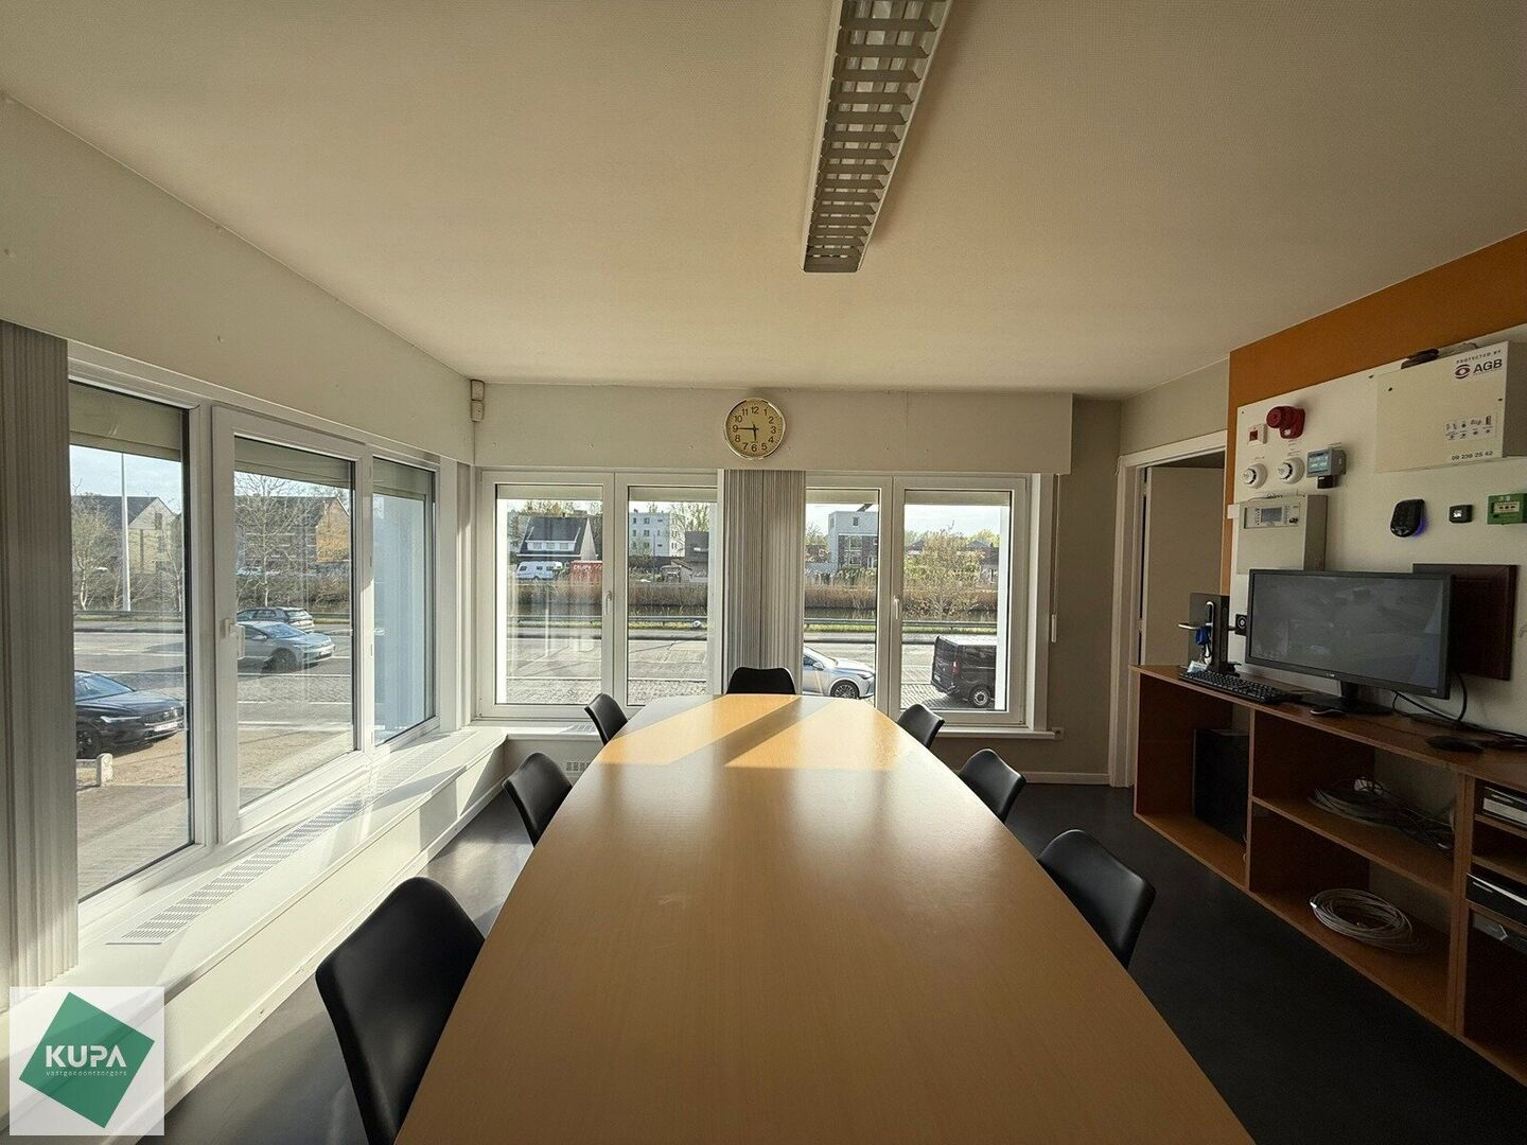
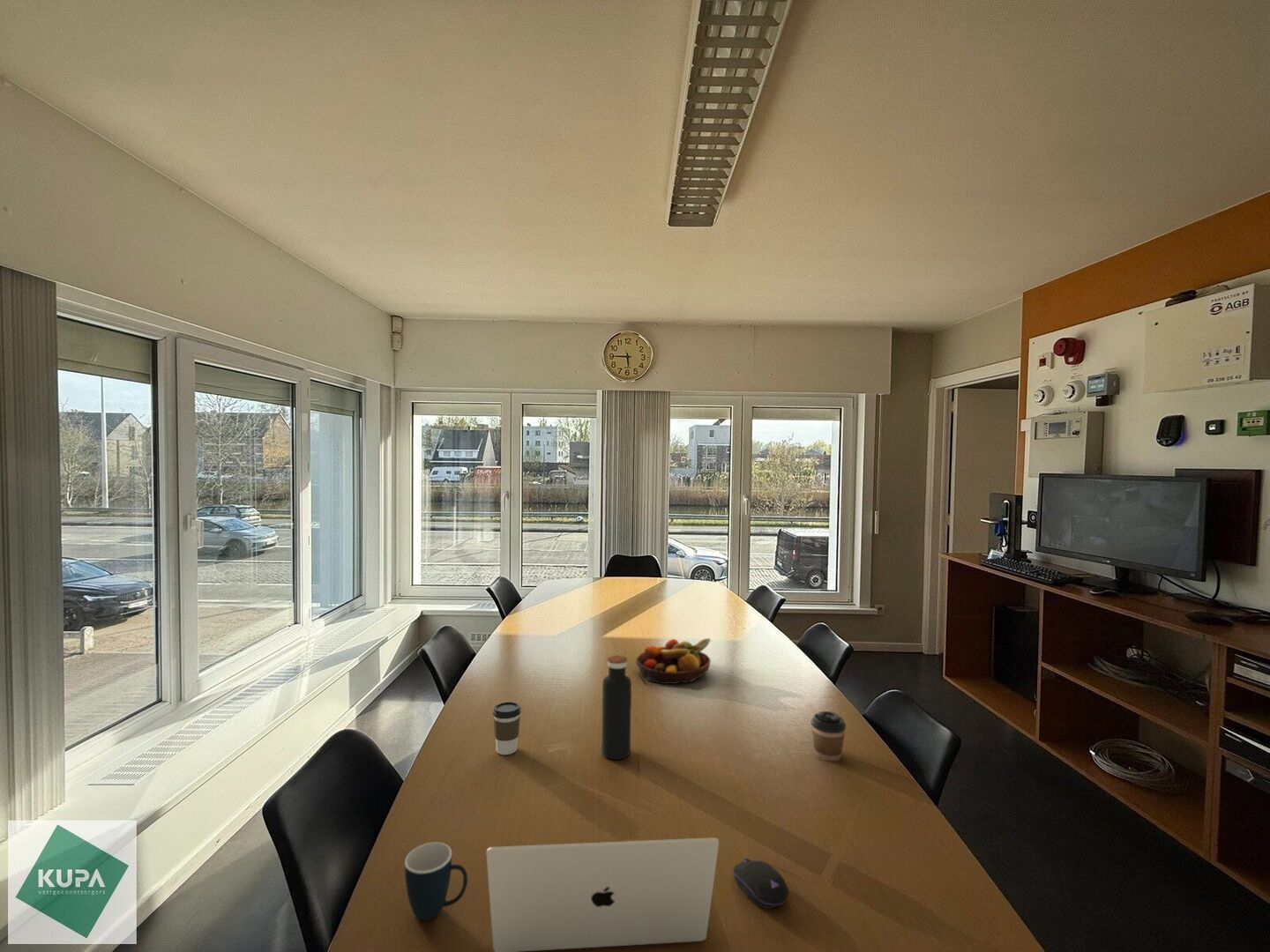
+ water bottle (616, 705)
+ computer mouse (759, 878)
+ coffee cup (506, 728)
+ fruit bowl (673, 656)
+ laptop (601, 846)
+ coffee cup (828, 733)
+ mug (437, 884)
